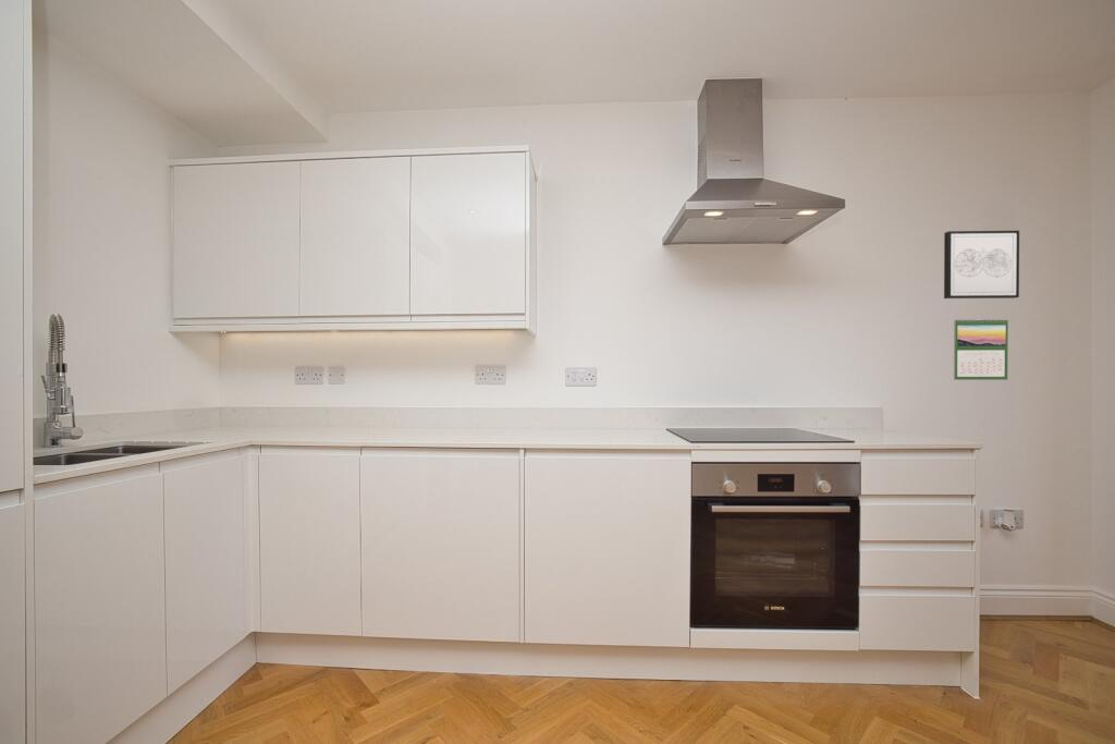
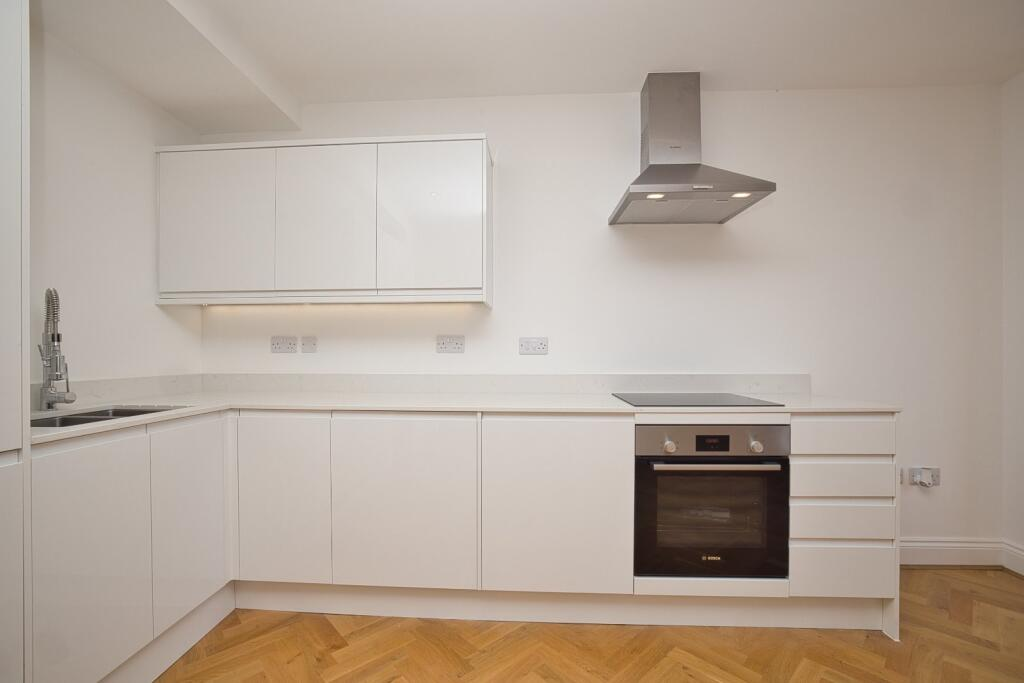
- calendar (980, 347)
- wall art (981, 265)
